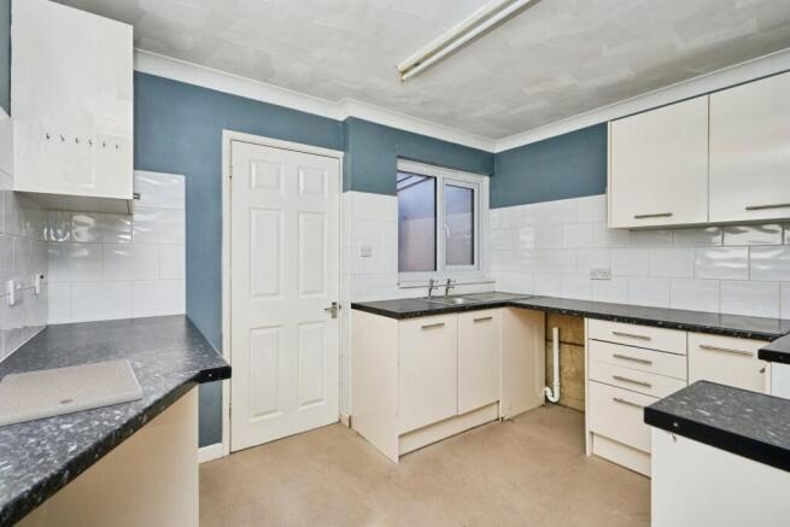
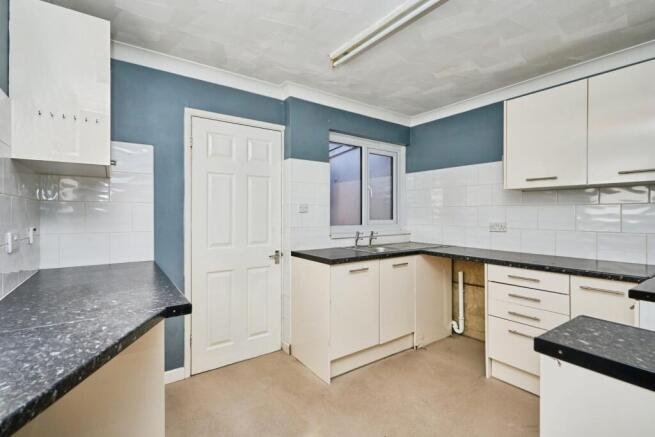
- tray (69, 386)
